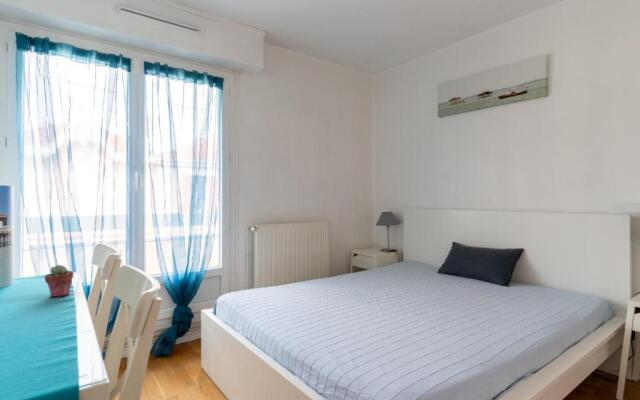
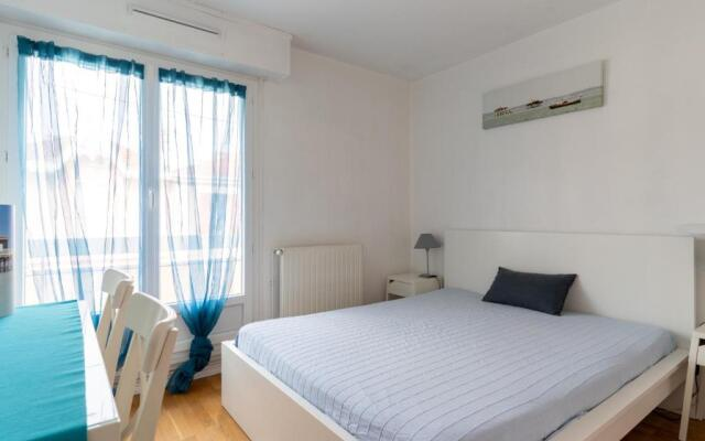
- potted succulent (59, 279)
